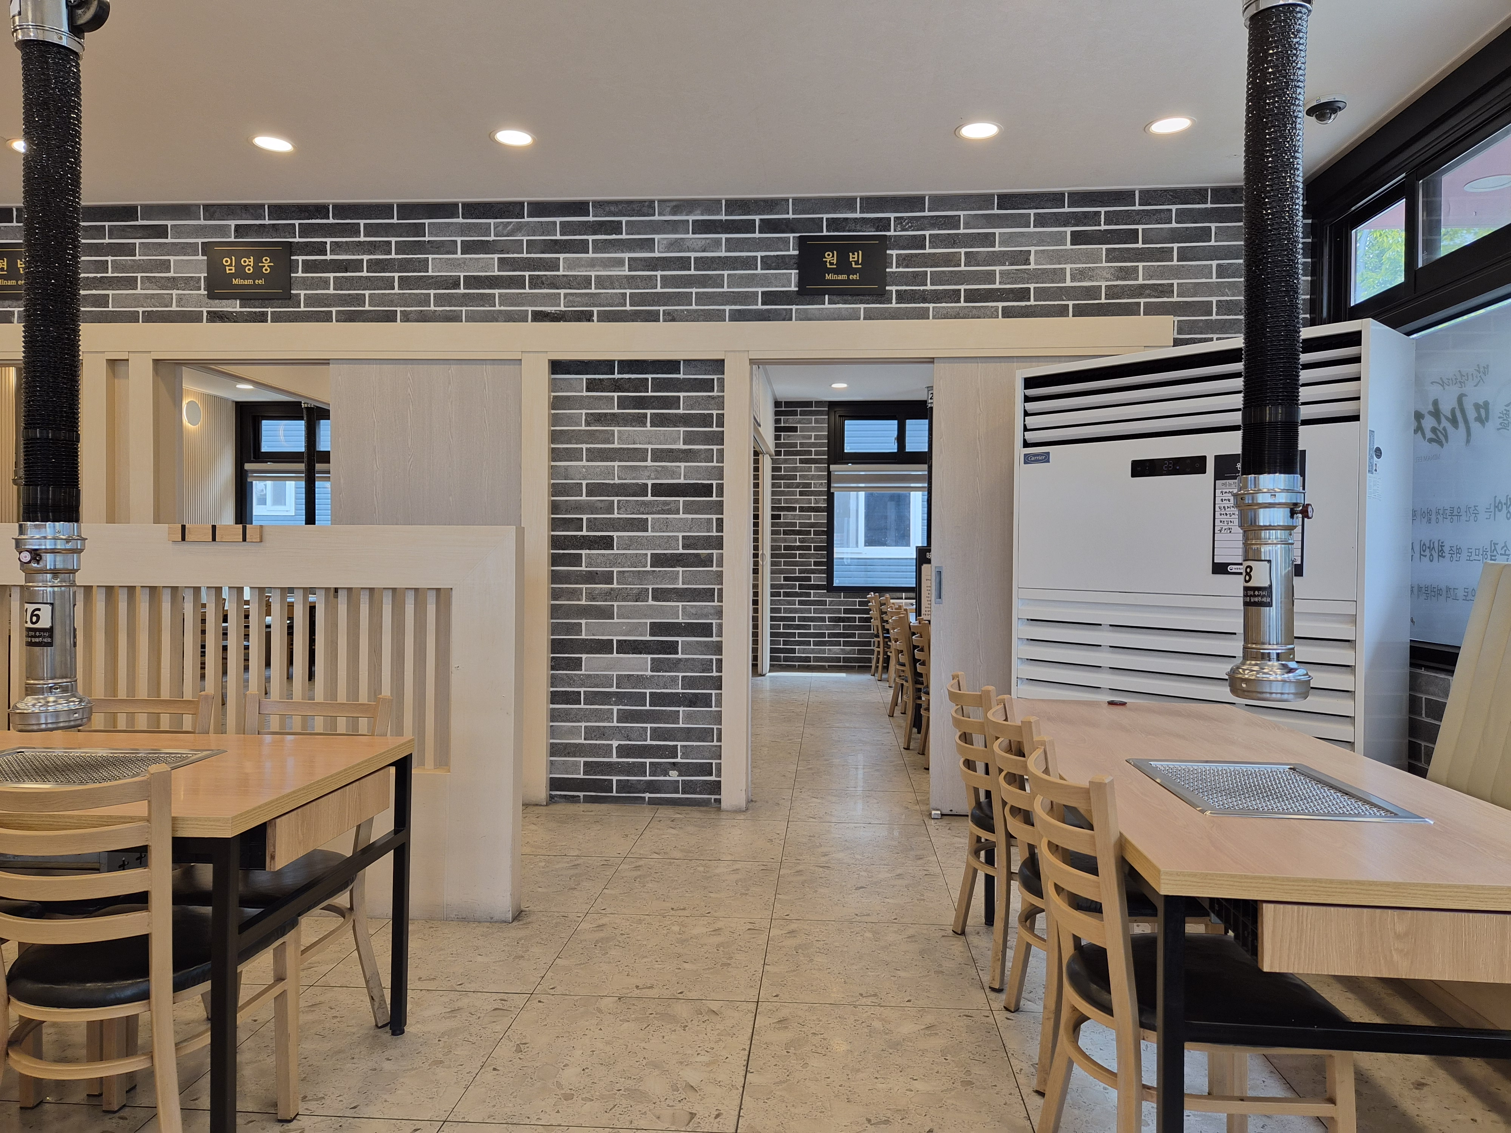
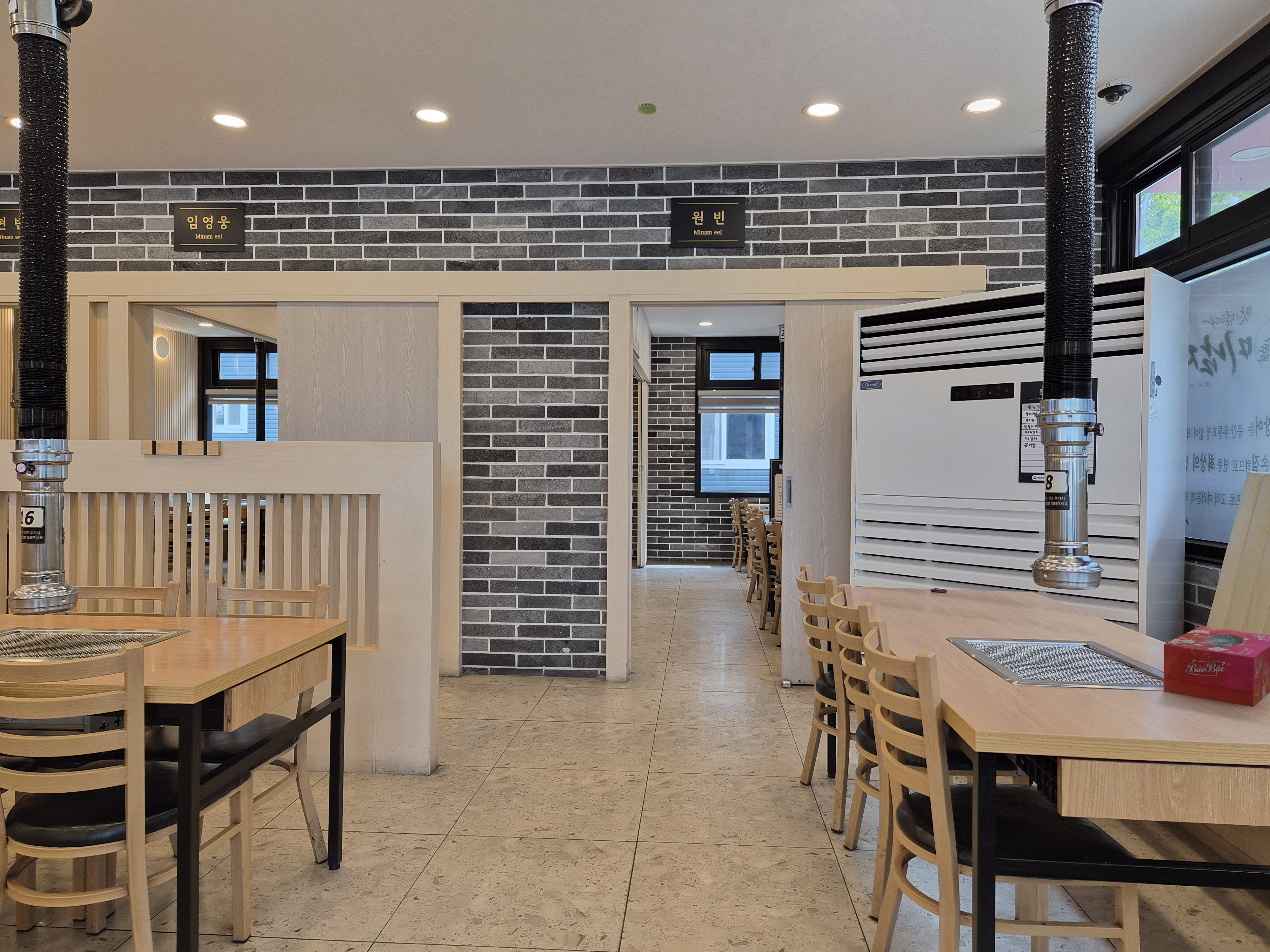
+ tissue box (1224, 663)
+ smoke detector (646, 108)
